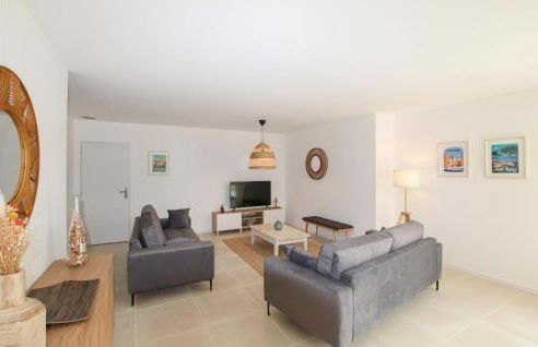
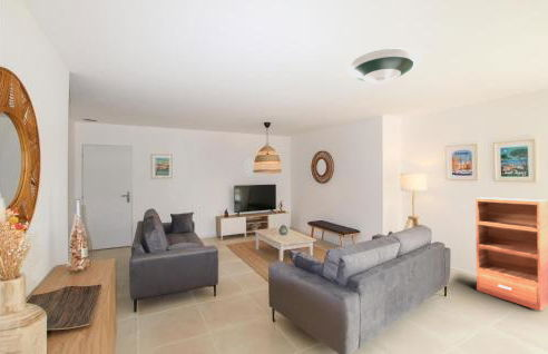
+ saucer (381, 72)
+ bookshelf (509, 248)
